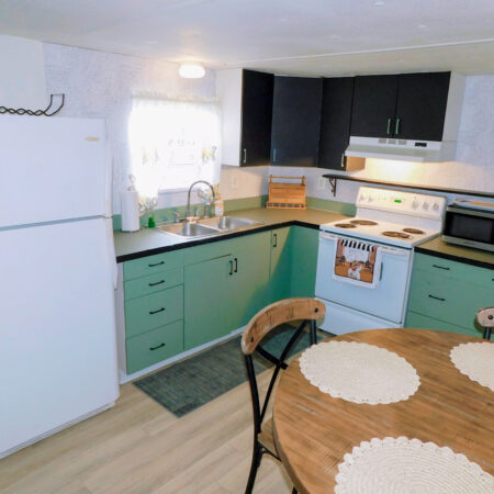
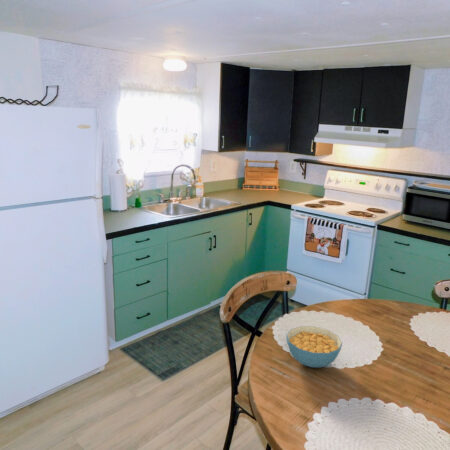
+ cereal bowl (312, 350)
